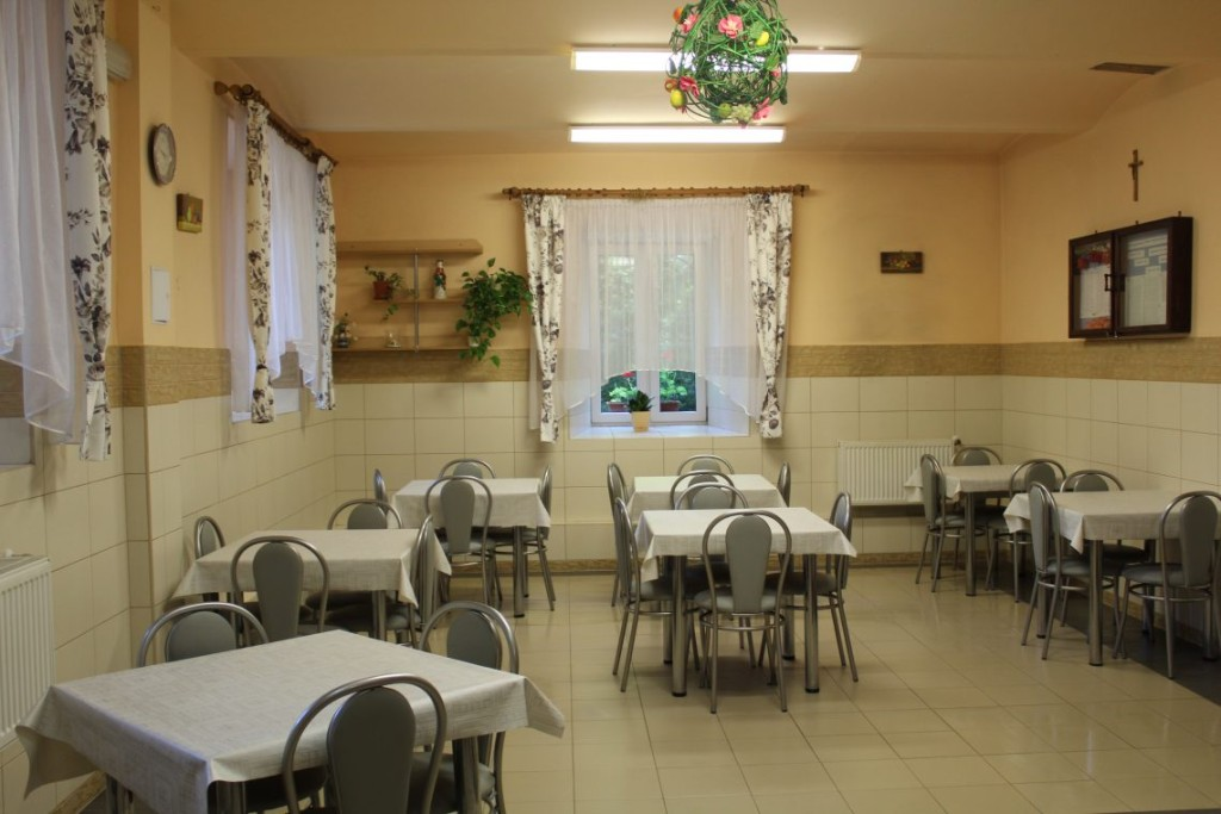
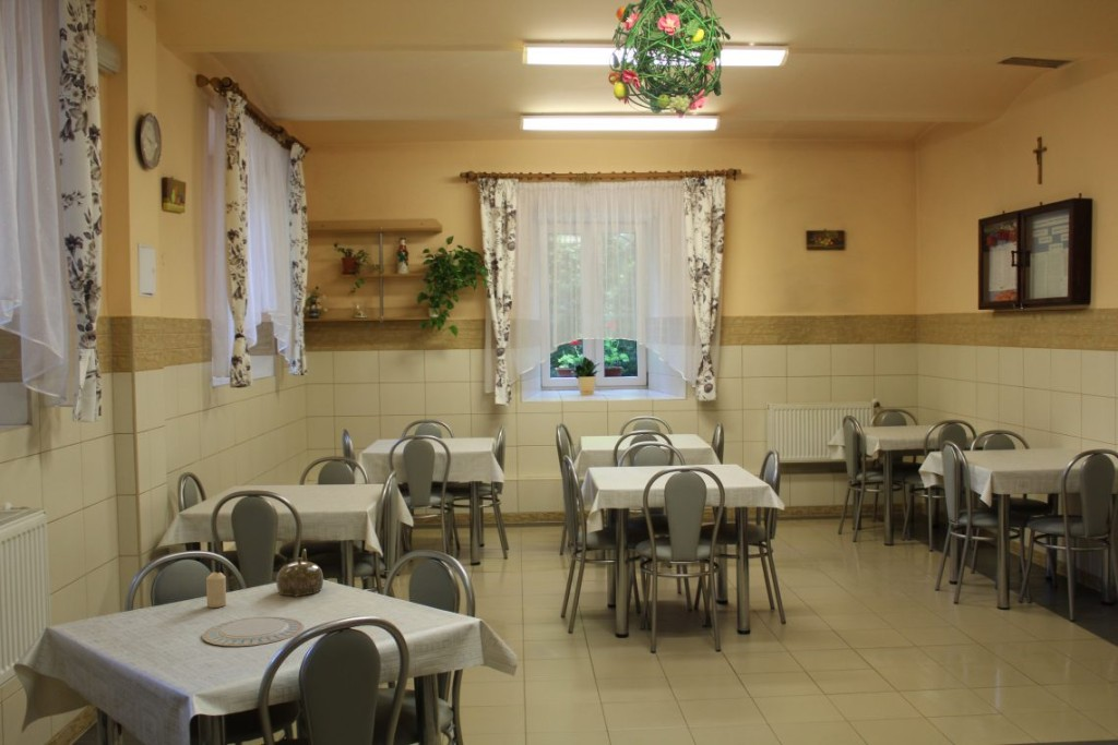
+ teapot (300, 573)
+ chinaware (253, 628)
+ candle (216, 589)
